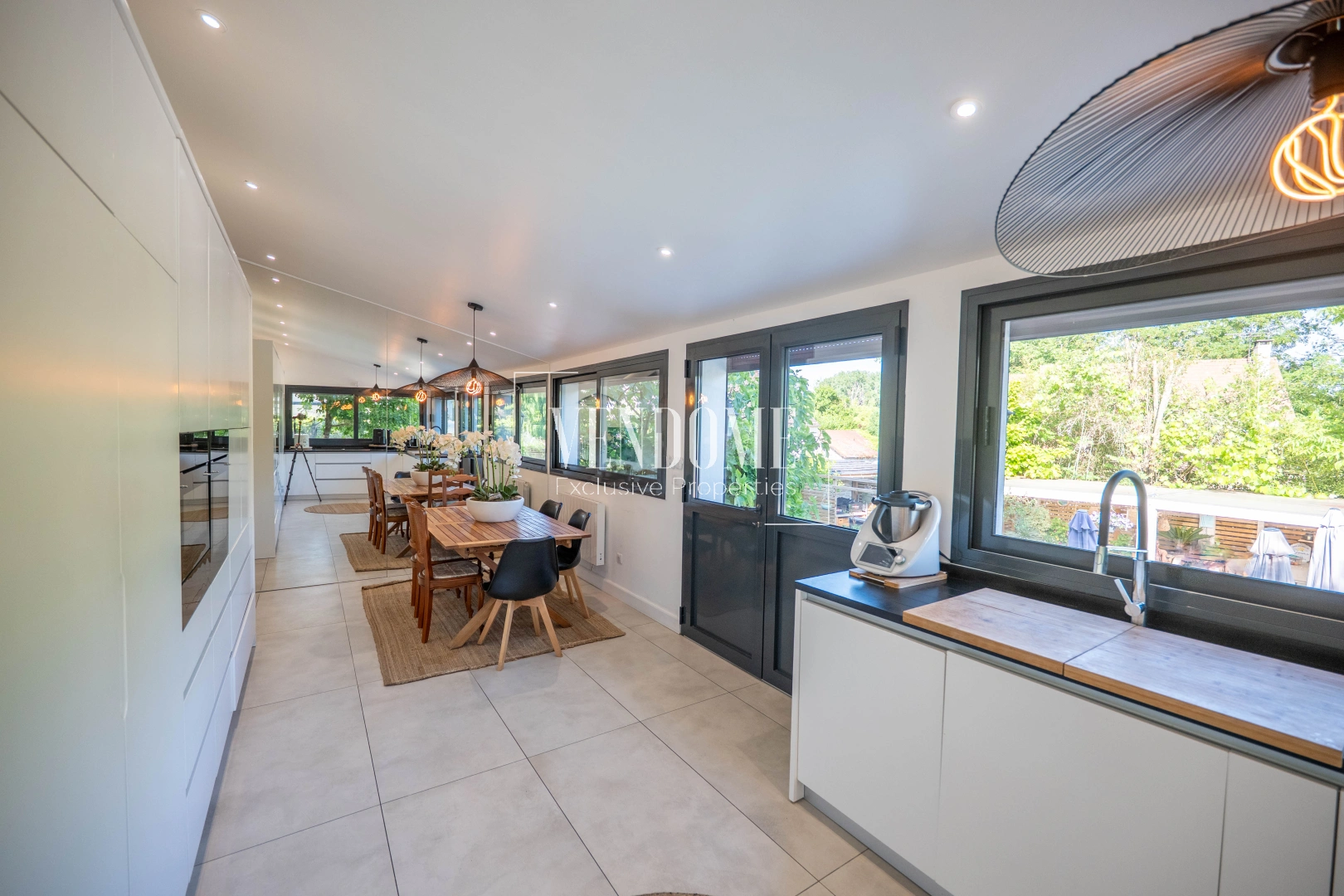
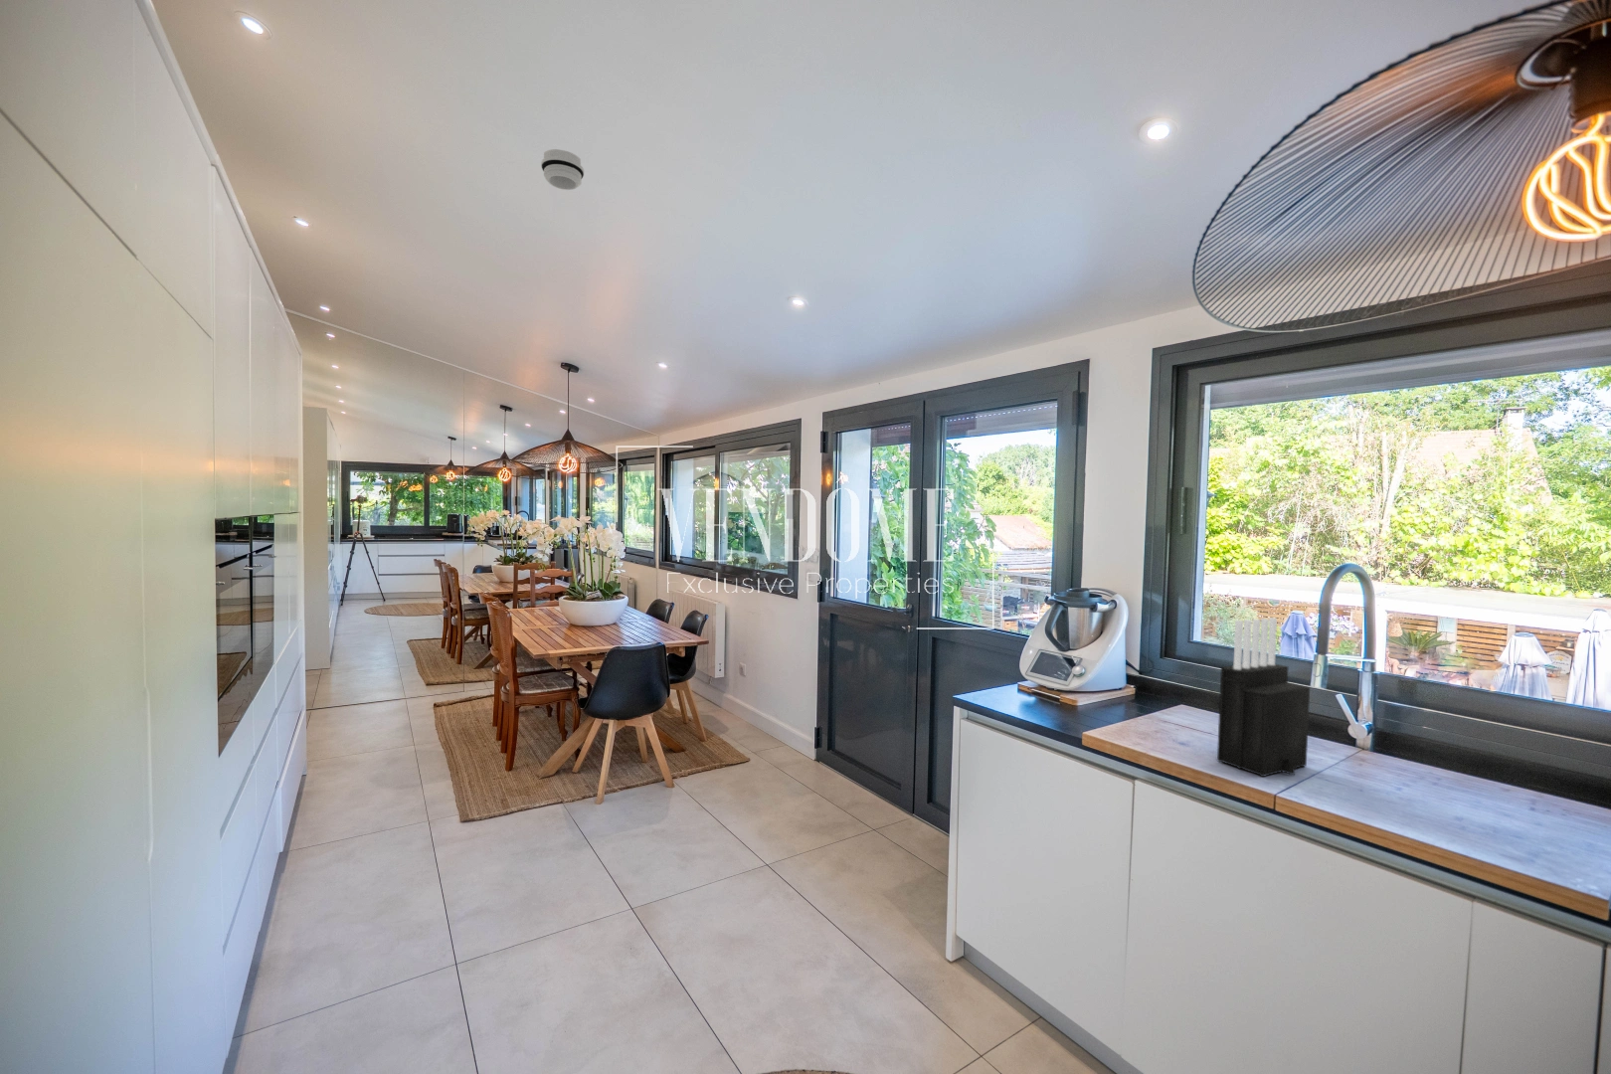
+ smoke detector (563, 170)
+ knife block (1269, 693)
